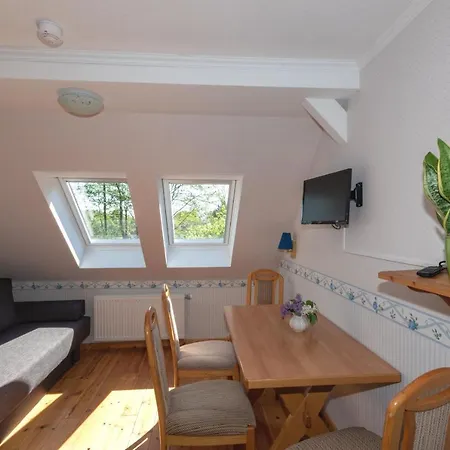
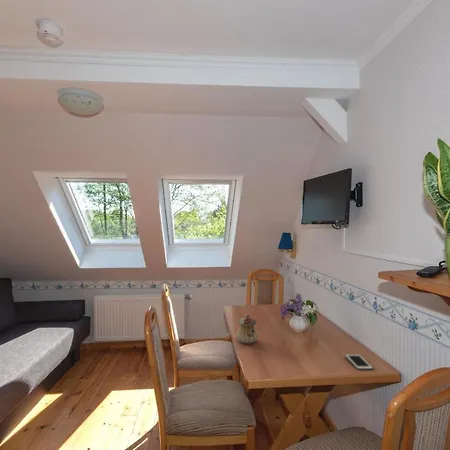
+ cell phone (358, 361)
+ teapot (246, 327)
